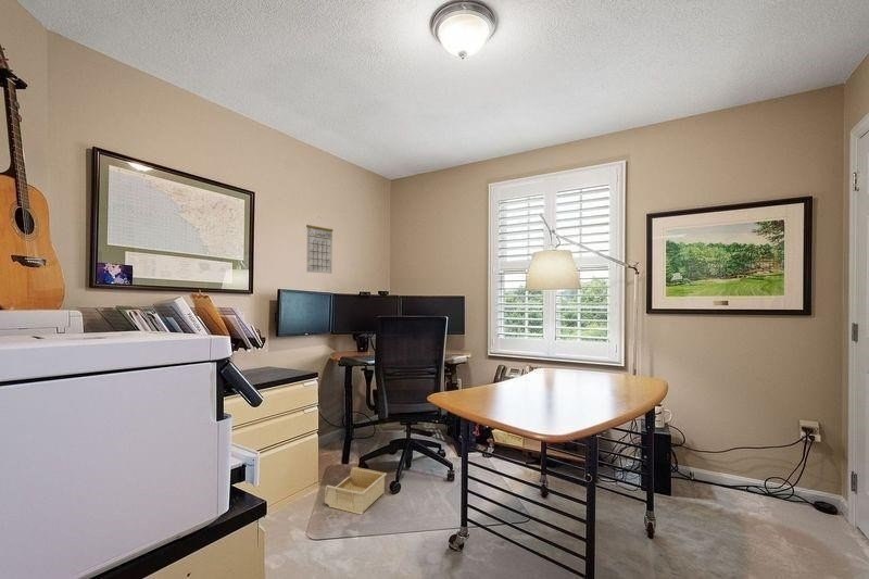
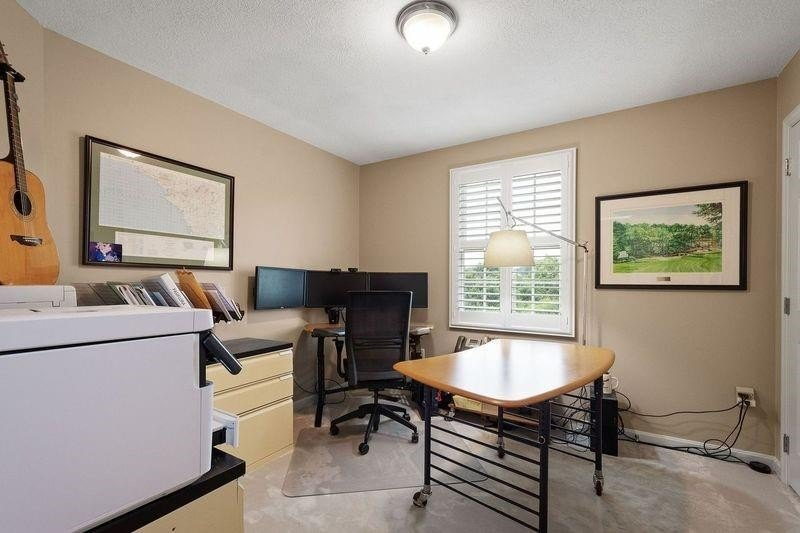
- storage bin (355, 488)
- calendar (319, 244)
